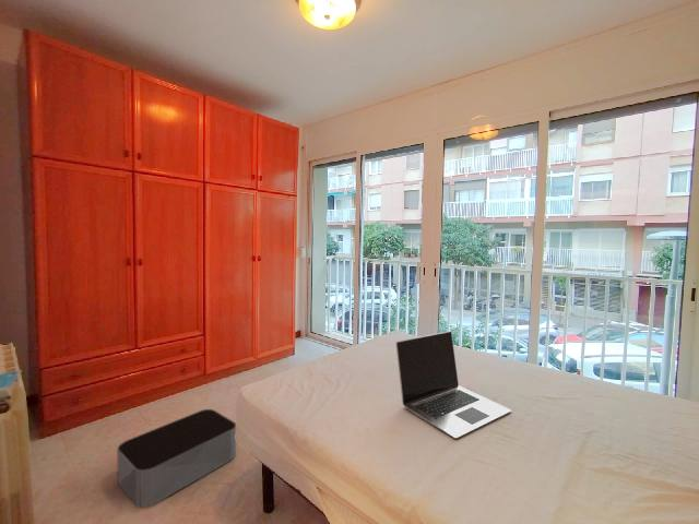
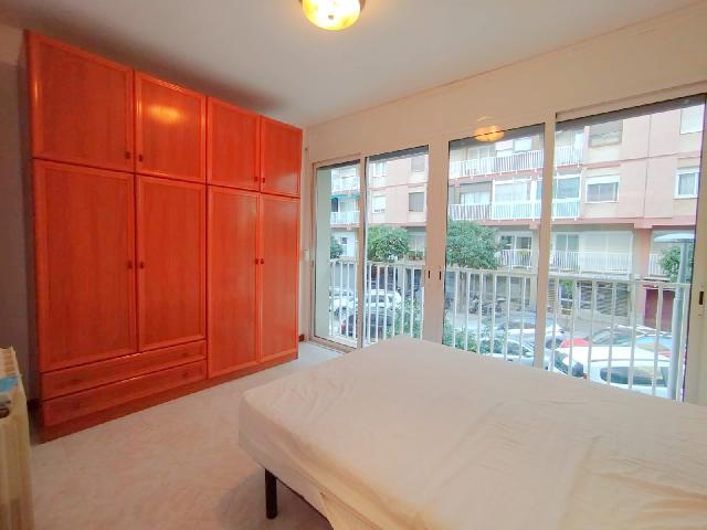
- storage bin (180, 450)
- laptop (452, 376)
